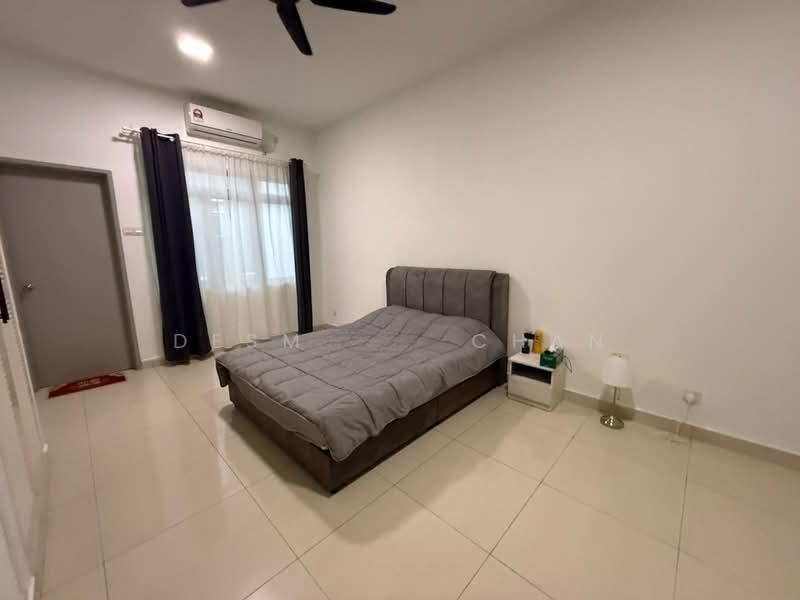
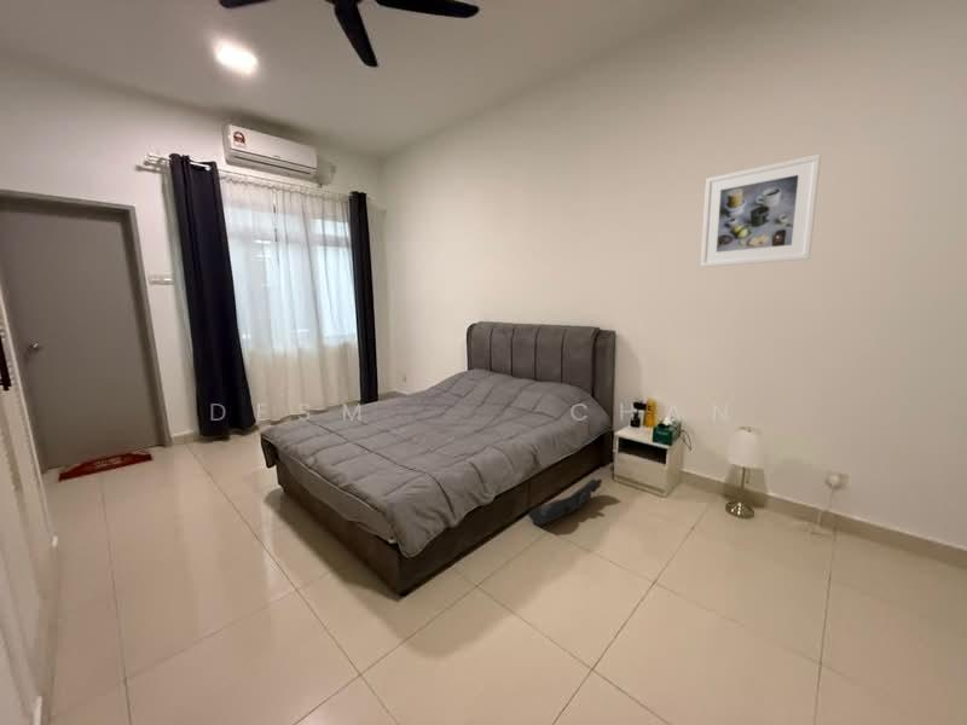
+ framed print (754, 216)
+ backpack (568, 498)
